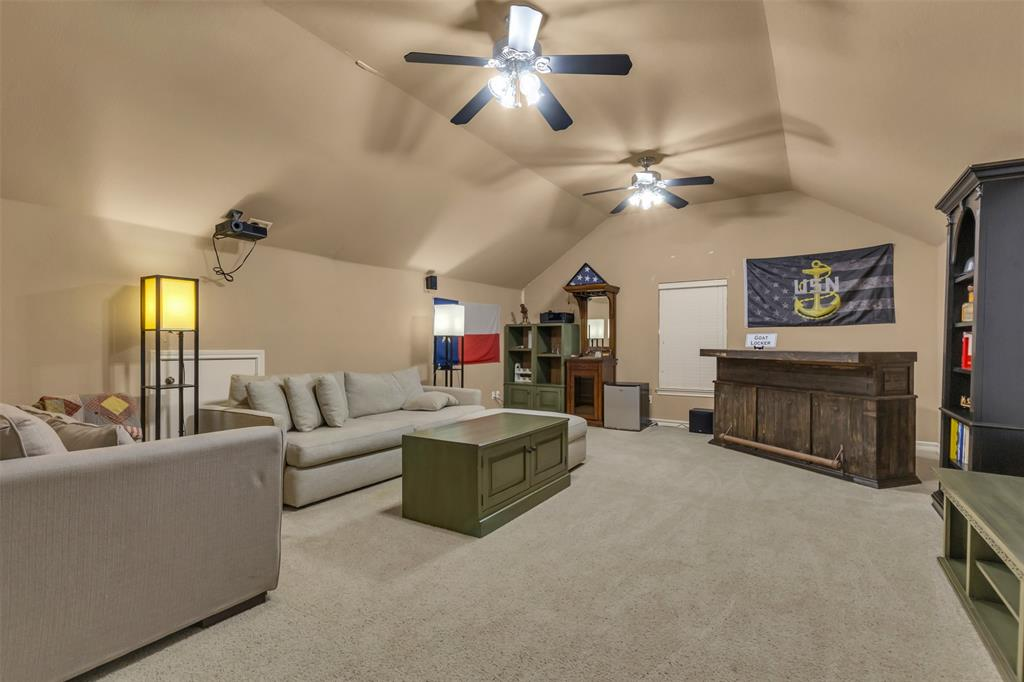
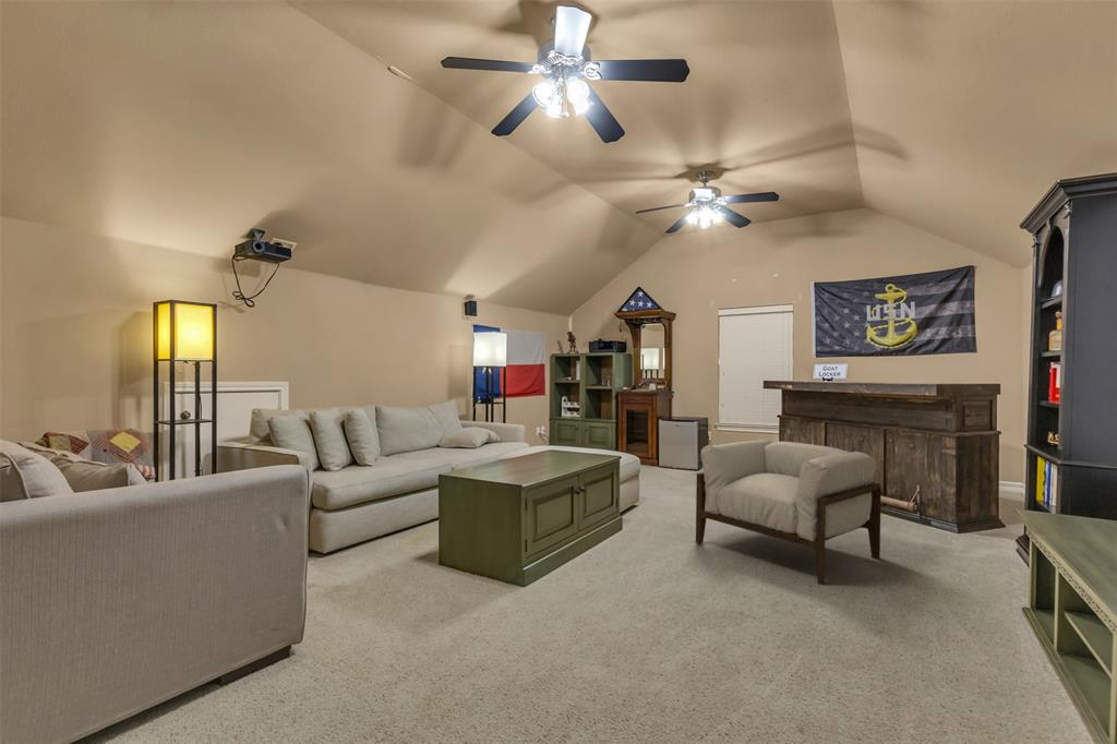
+ armchair (785, 499)
